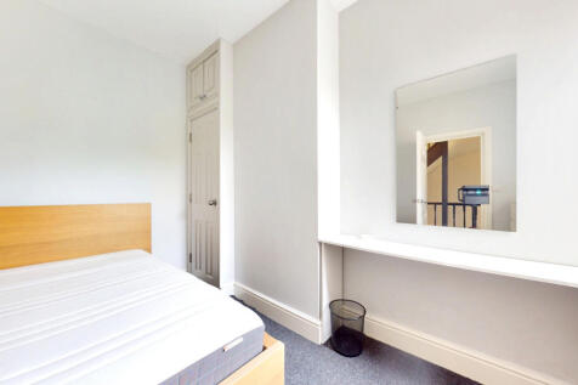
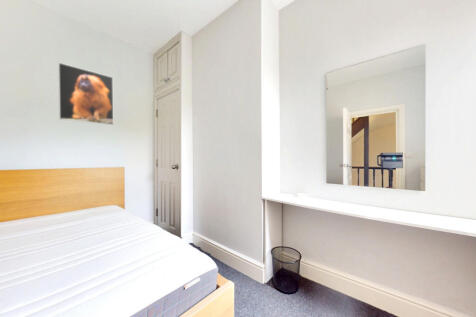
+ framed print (88, 96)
